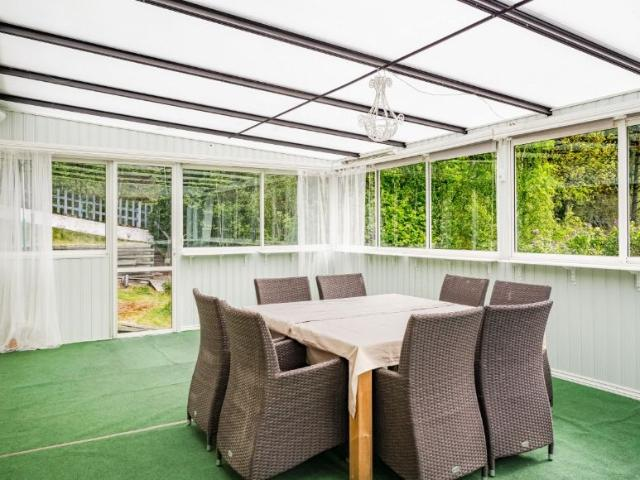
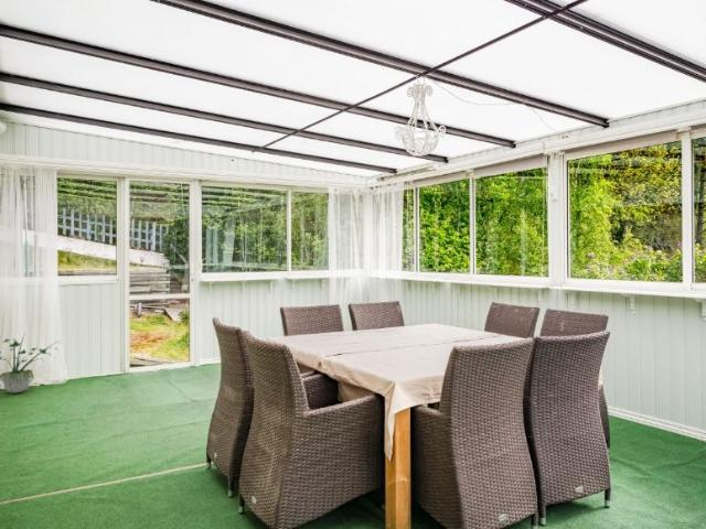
+ potted plant (26, 357)
